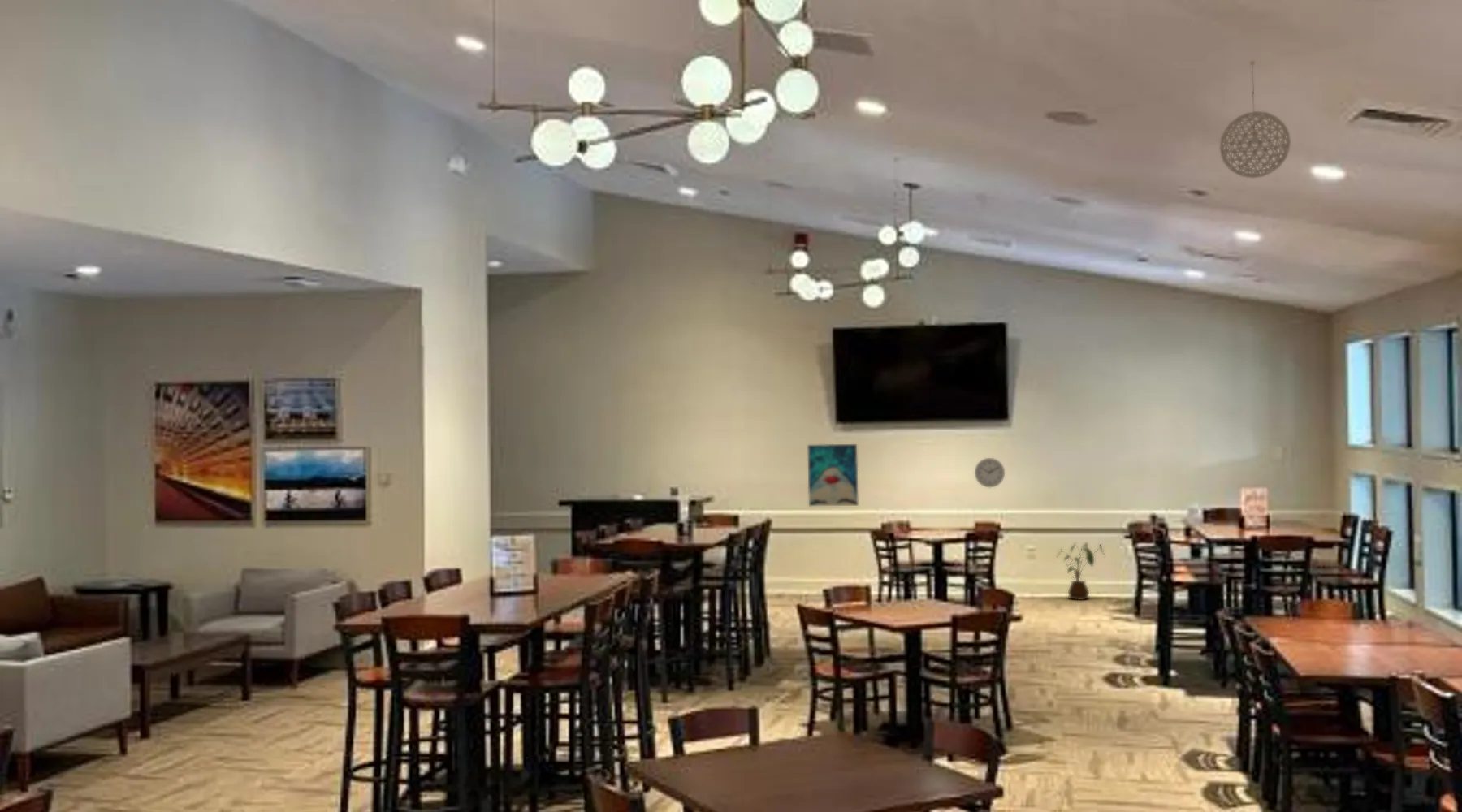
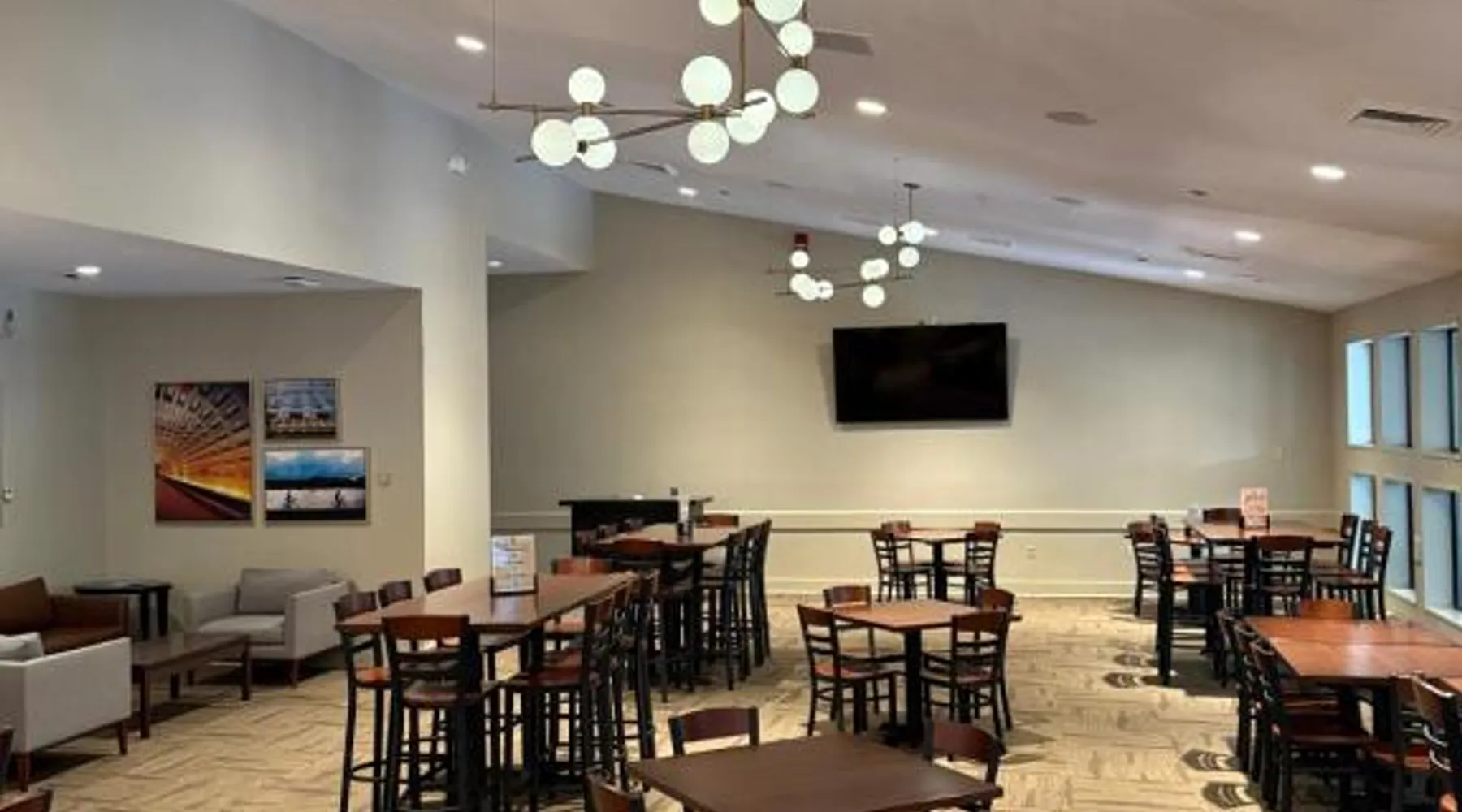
- house plant (1081, 570)
- wall clock (989, 473)
- pendant light (1253, 119)
- wall art (833, 475)
